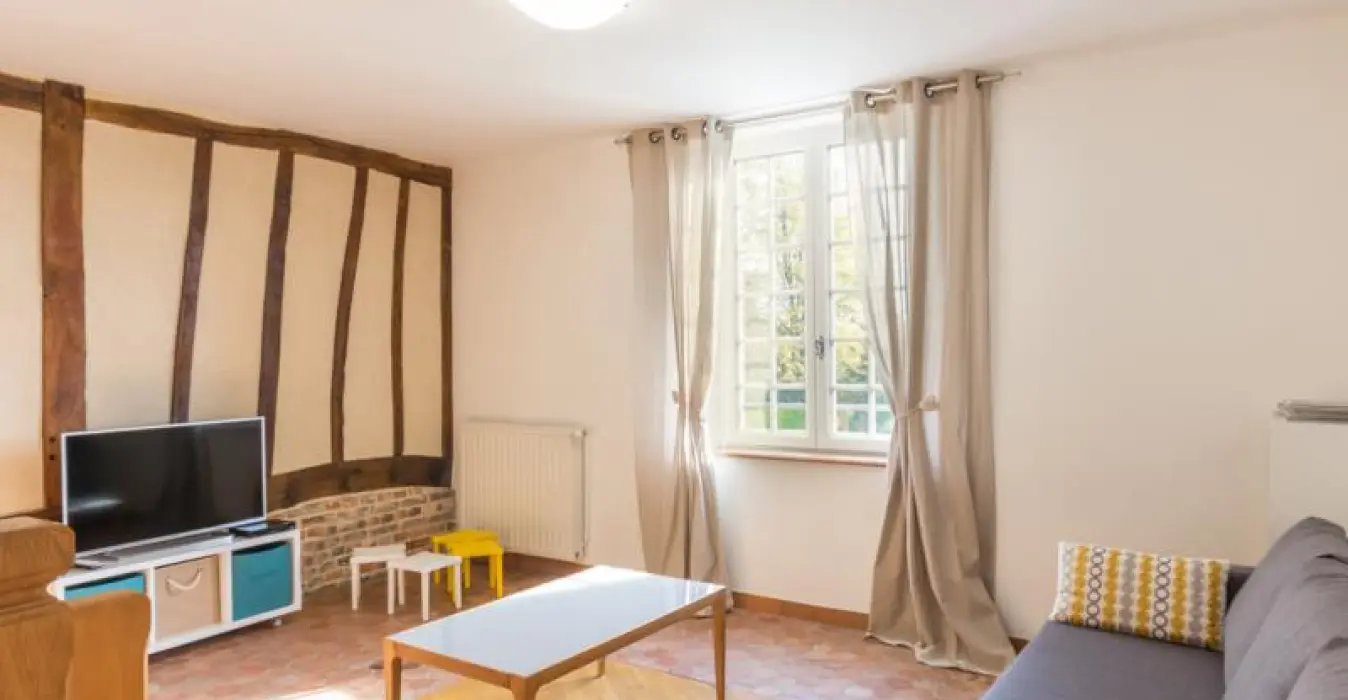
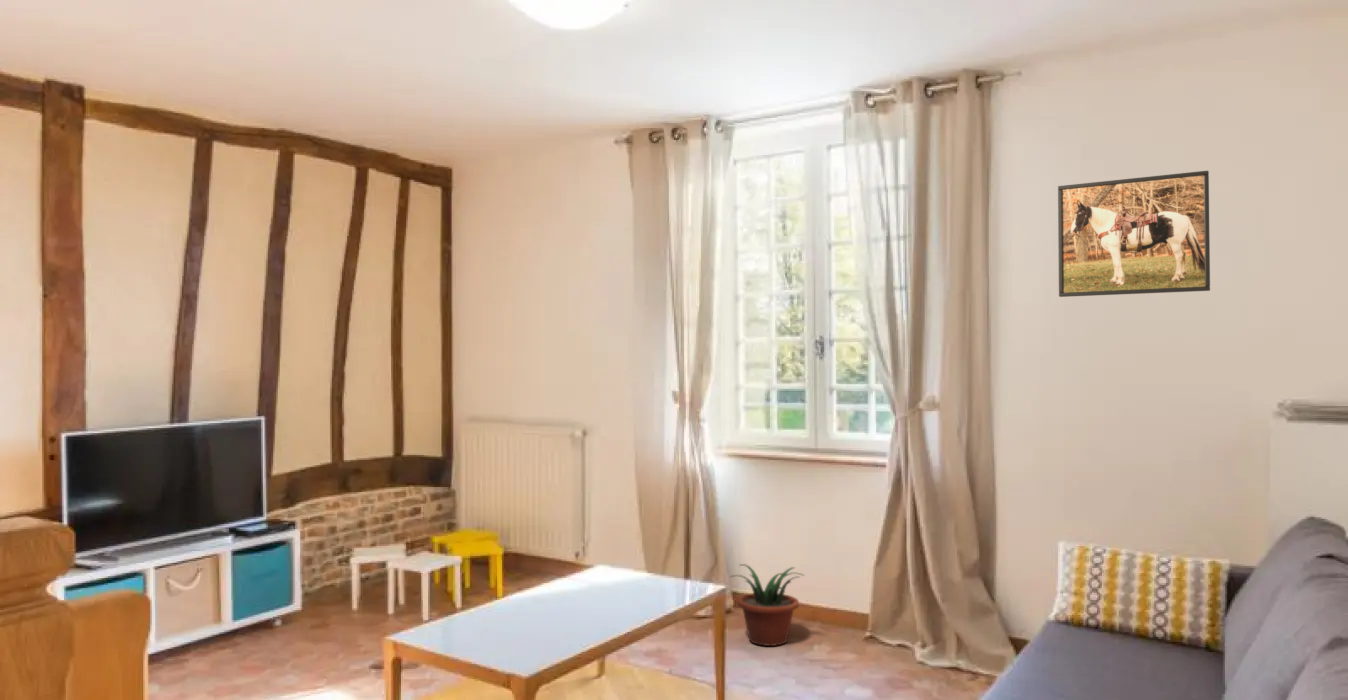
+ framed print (1130, 236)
+ potted plant (769, 603)
